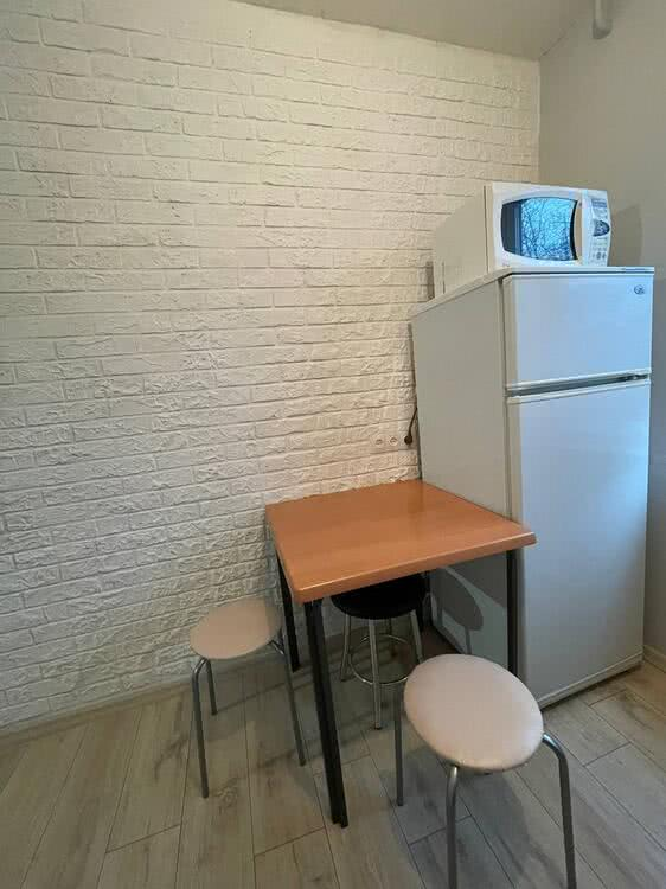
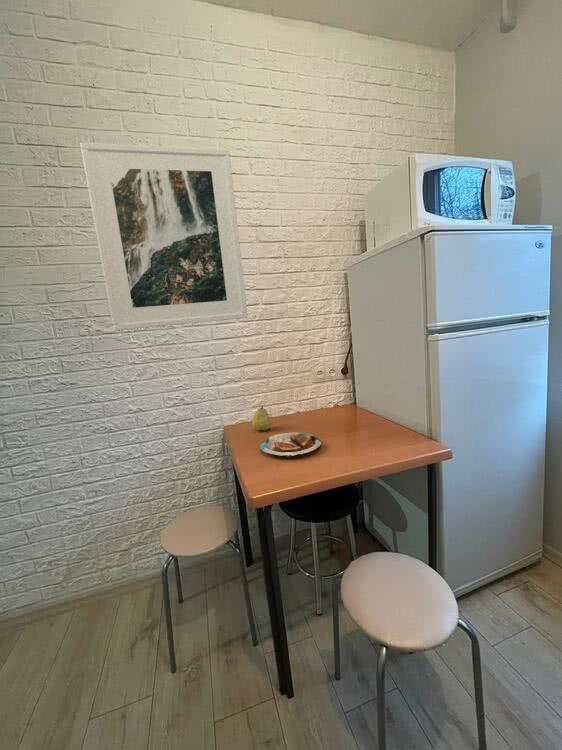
+ plate (290, 443)
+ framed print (172, 239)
+ fruit (261, 418)
